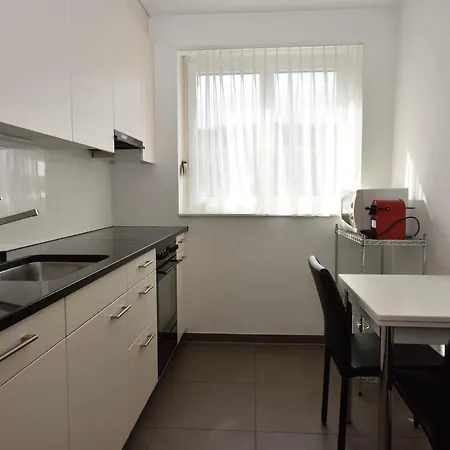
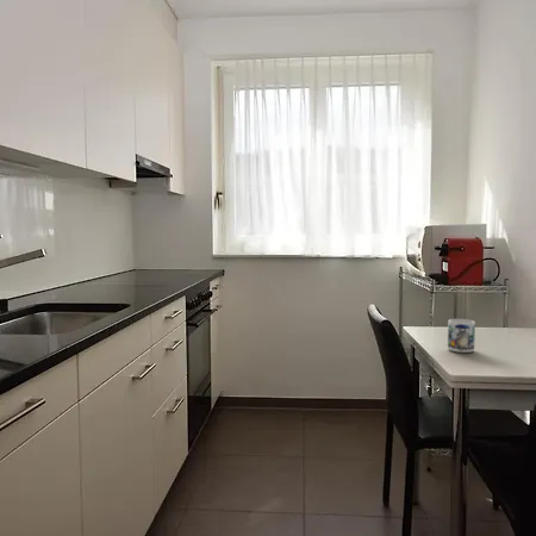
+ mug (460, 335)
